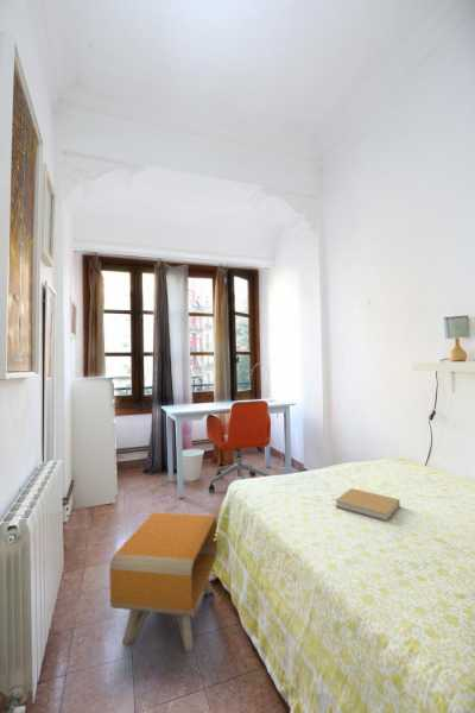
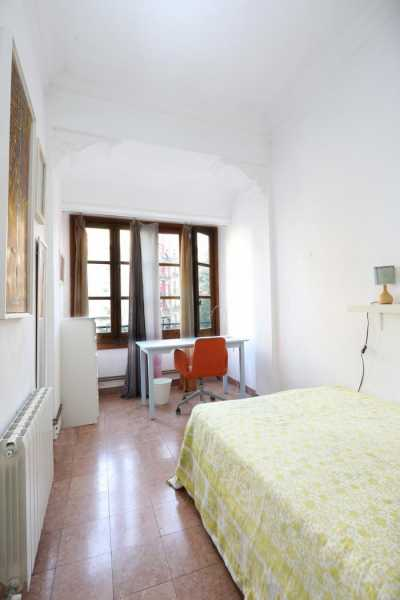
- book (367, 503)
- nightstand (170, 573)
